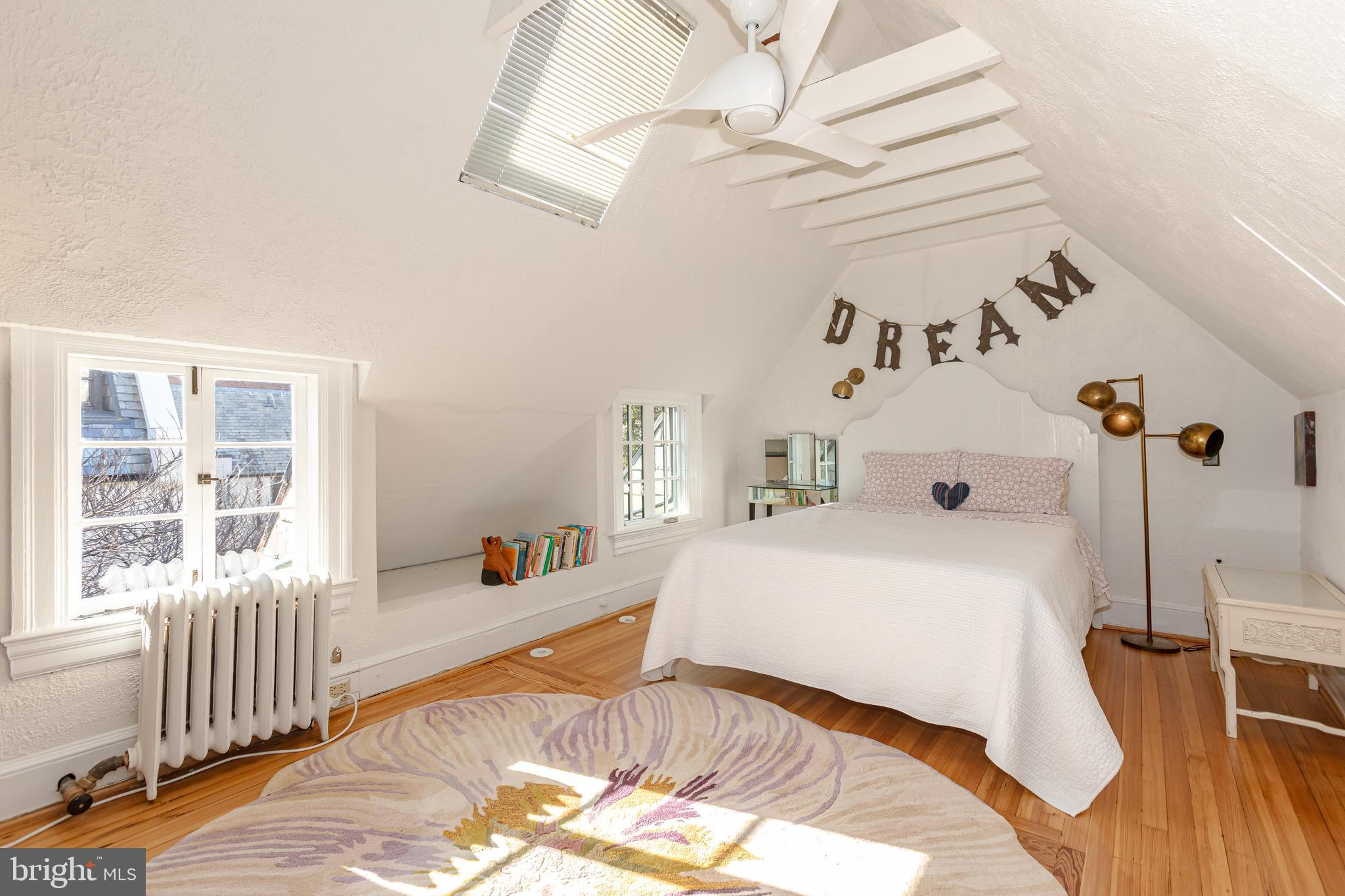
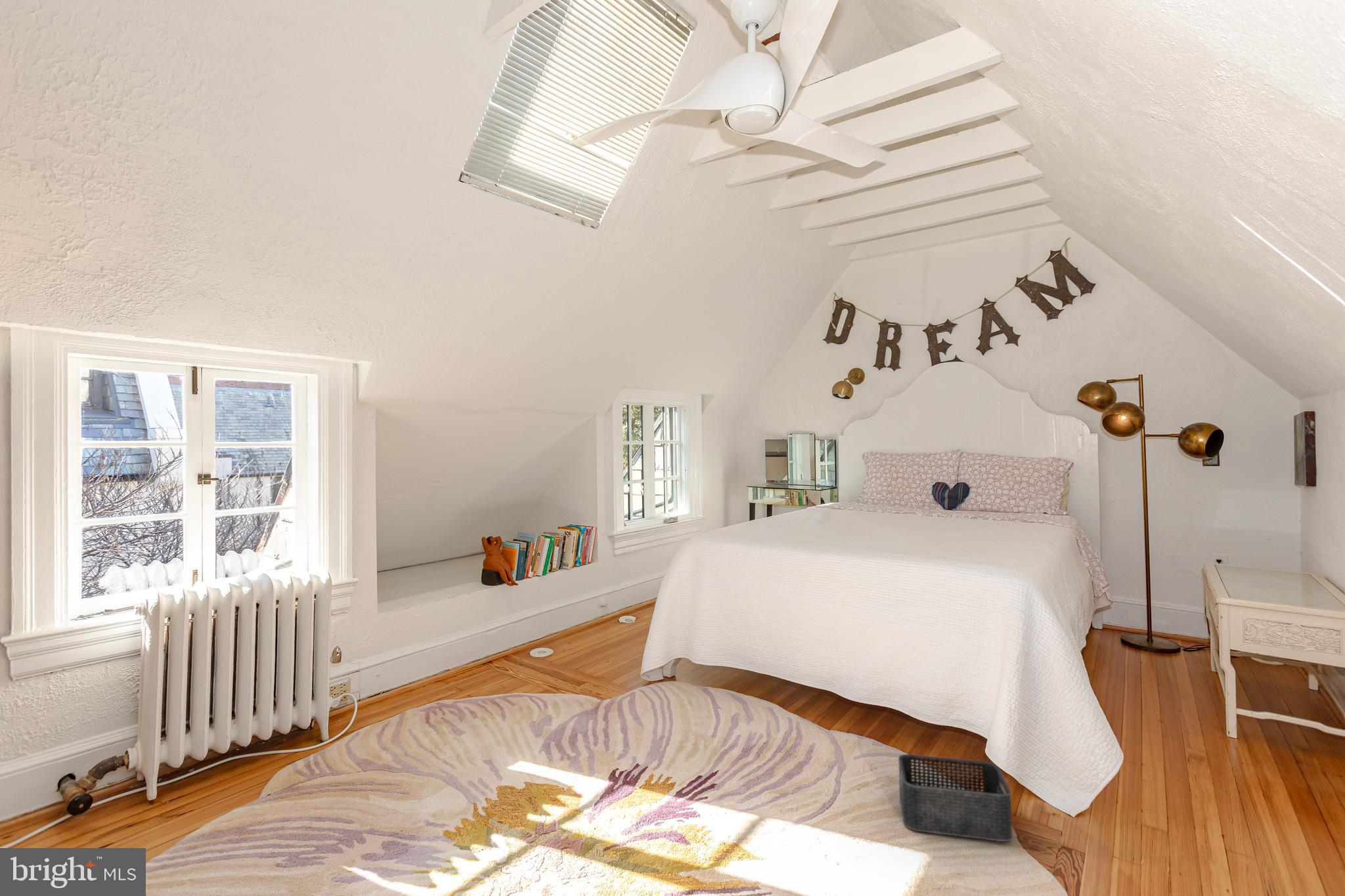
+ storage bin (952, 795)
